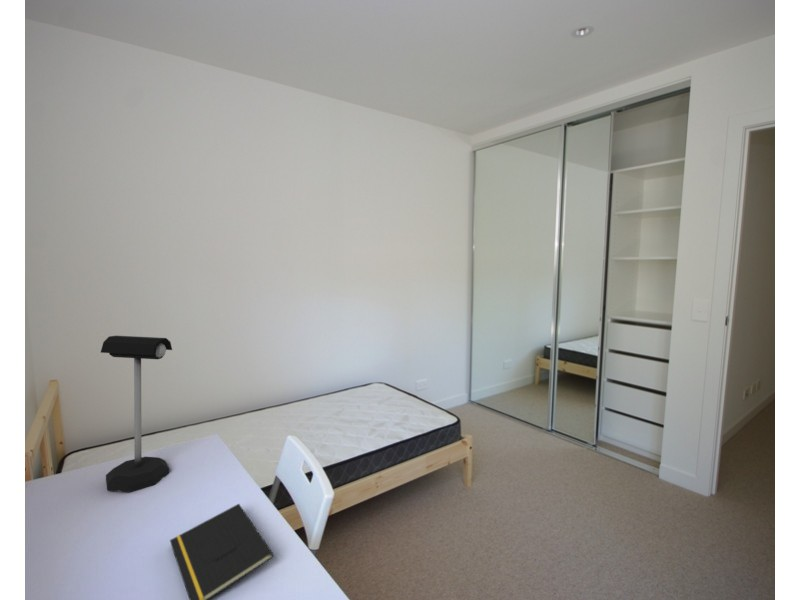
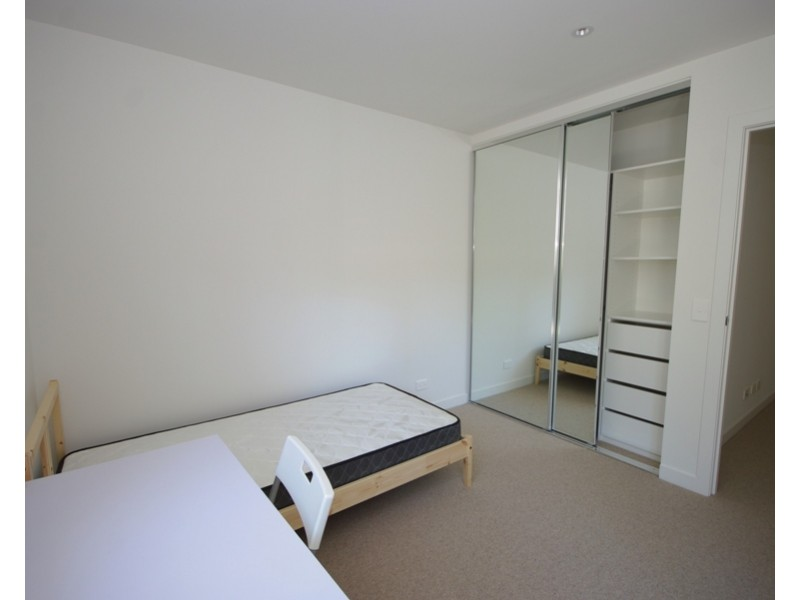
- mailbox (138, 407)
- notepad (219, 548)
